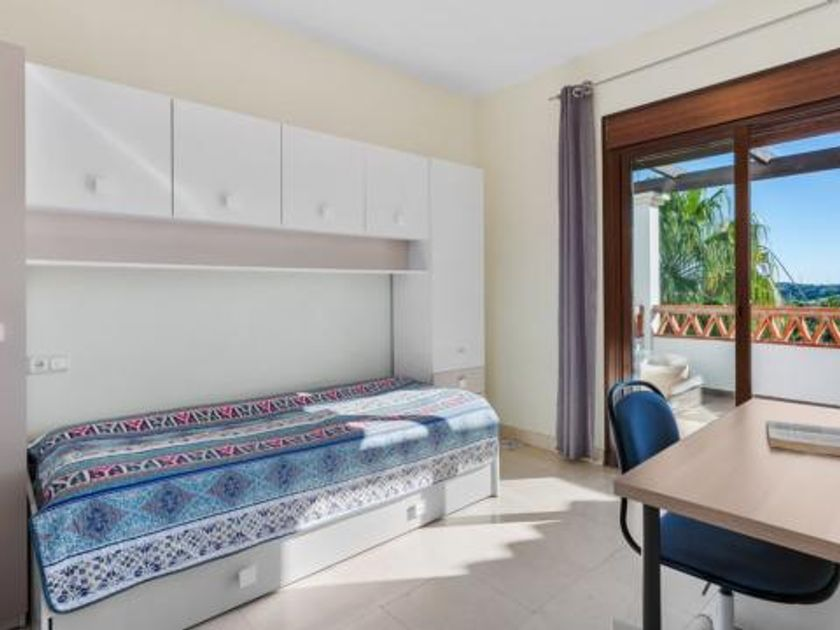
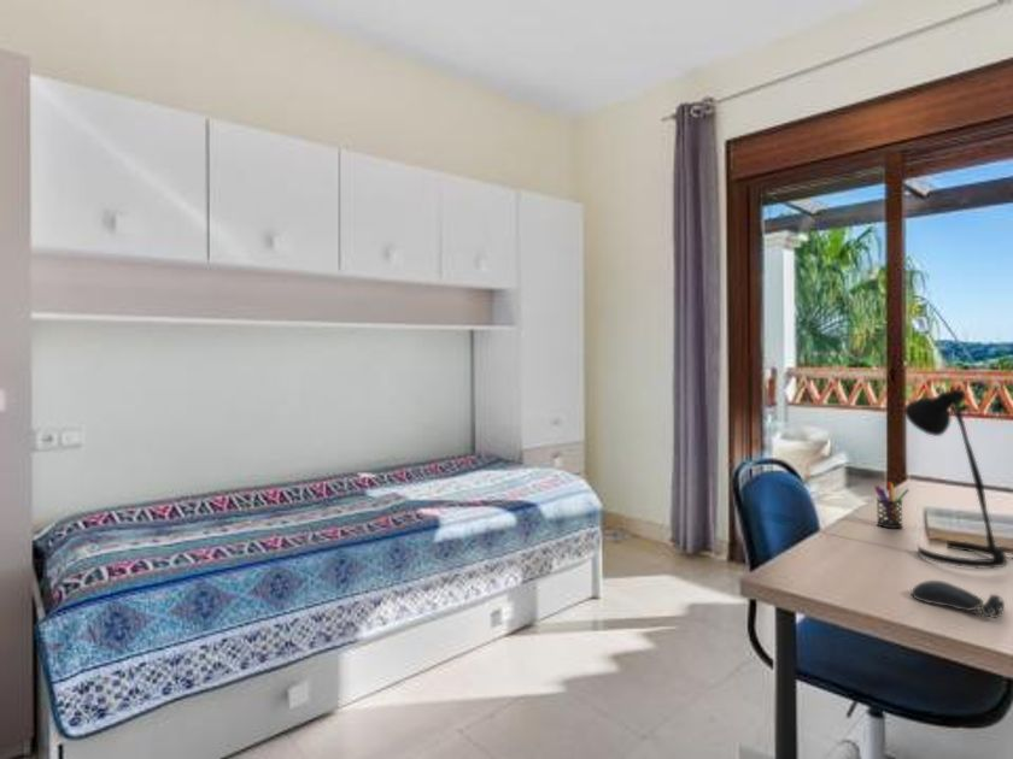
+ pen holder (892, 502)
+ desk lamp (971, 470)
+ computer mouse (955, 594)
